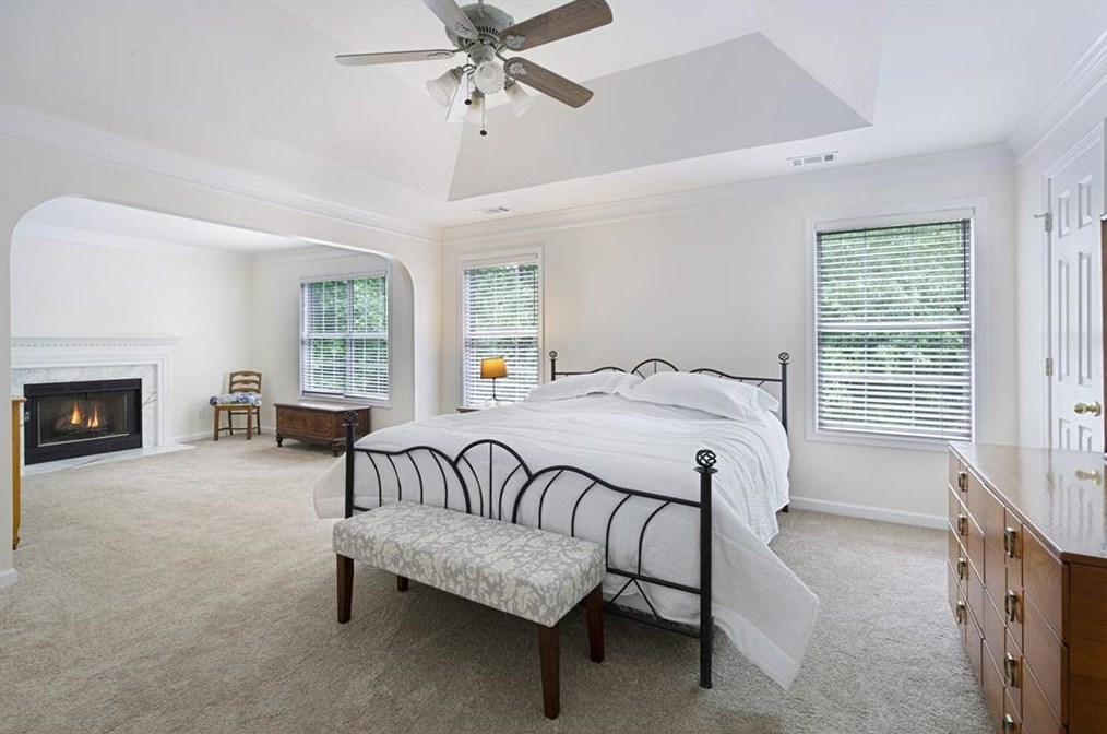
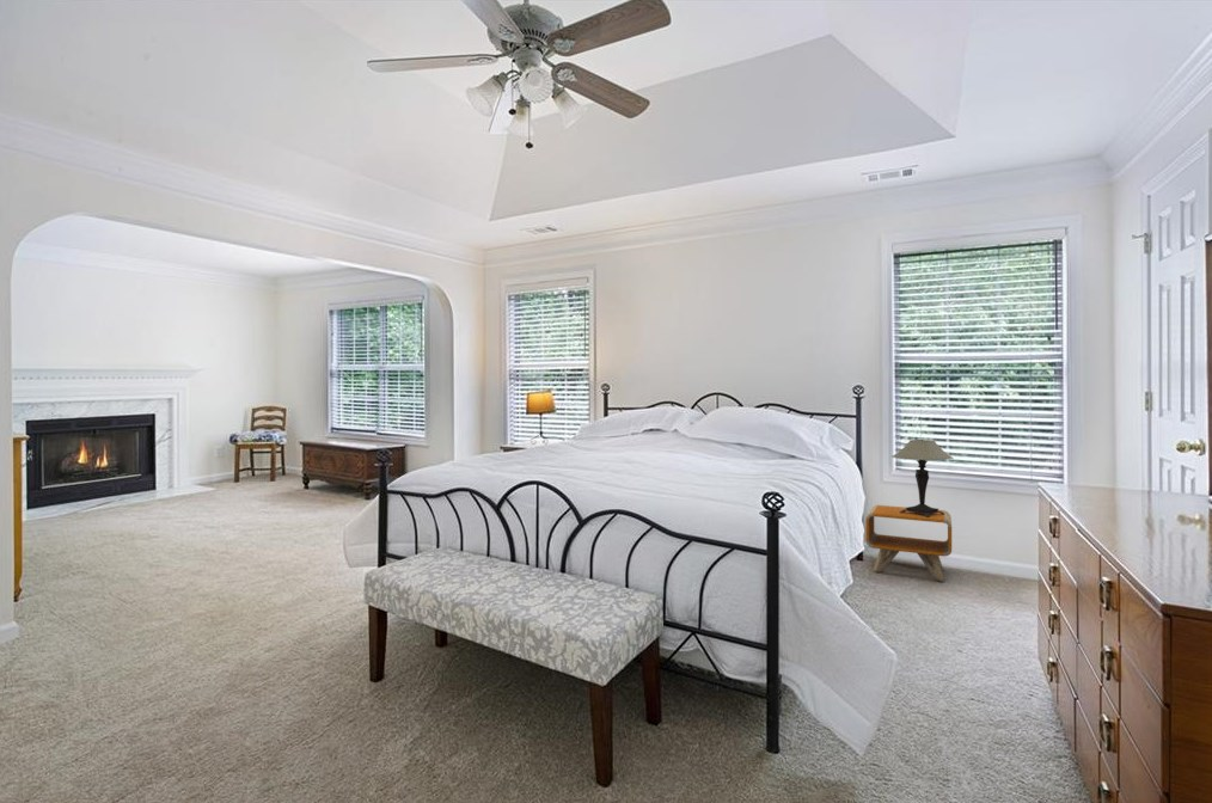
+ nightstand (908, 540)
+ table lamp (922, 476)
